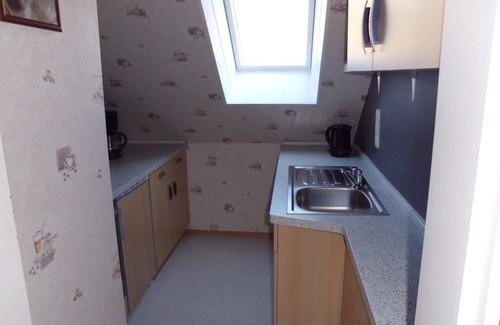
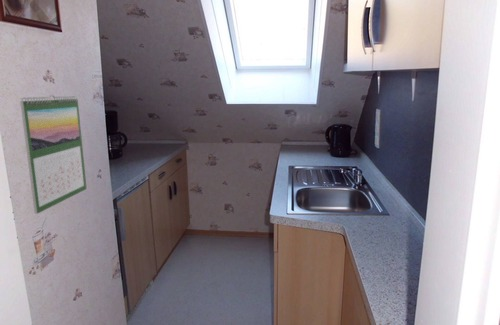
+ calendar (57, 148)
